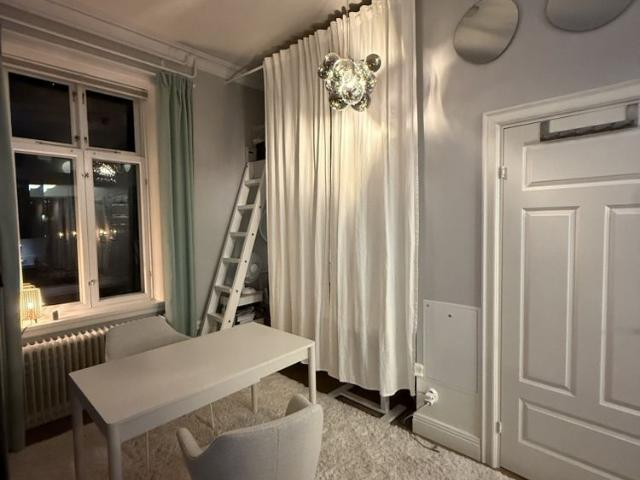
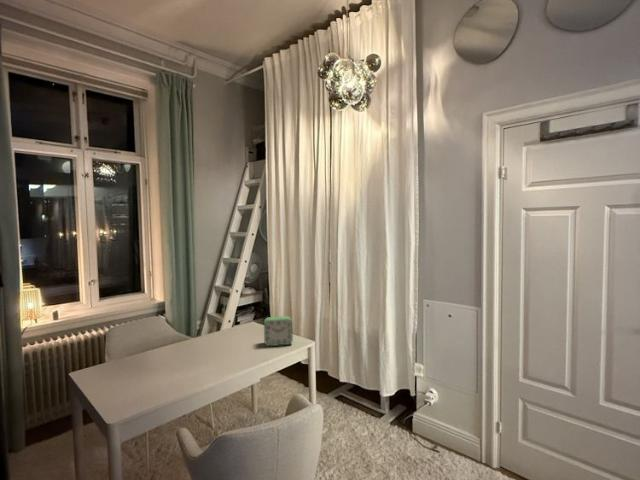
+ alarm clock (278, 330)
